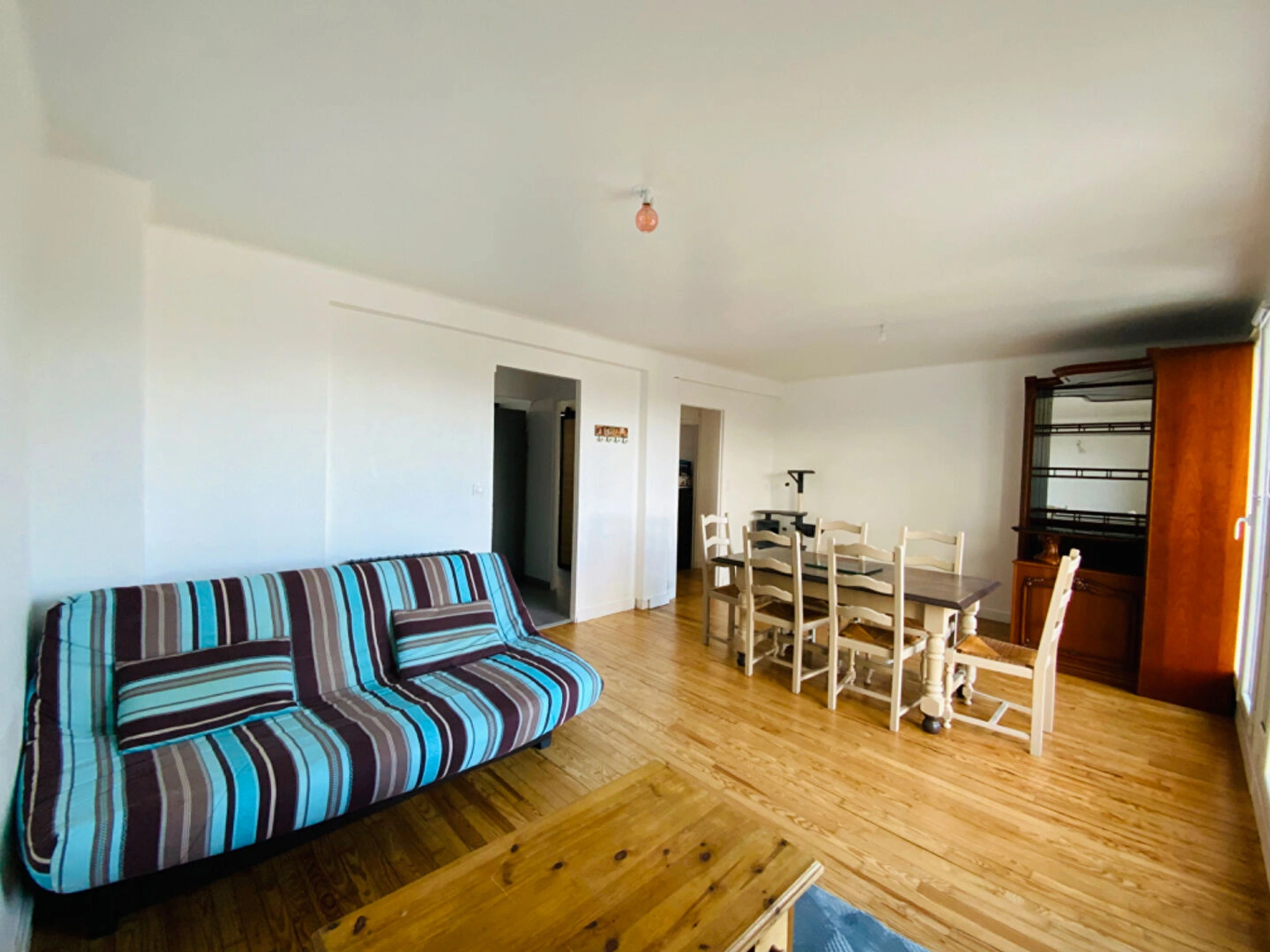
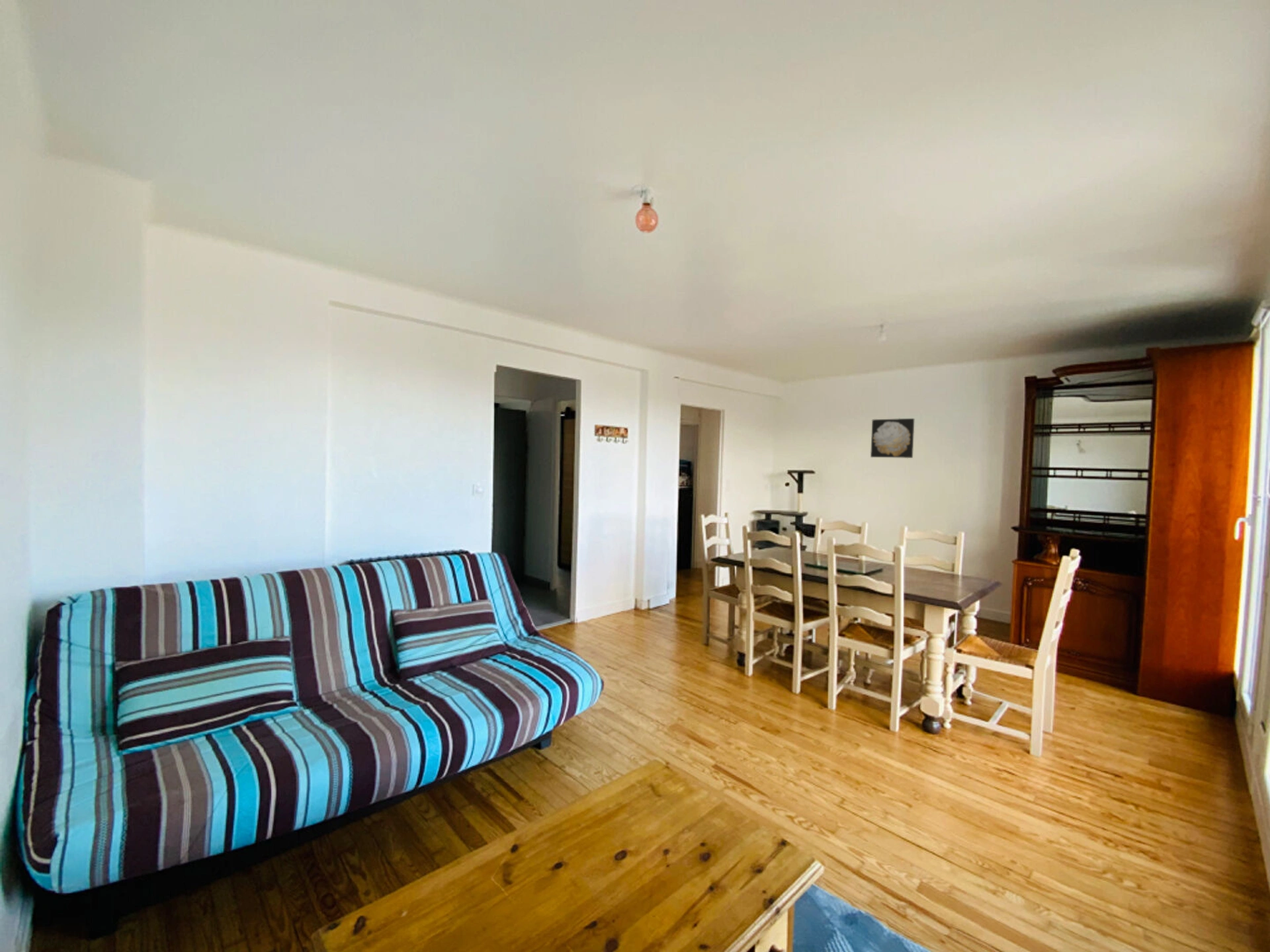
+ wall art (892, 438)
